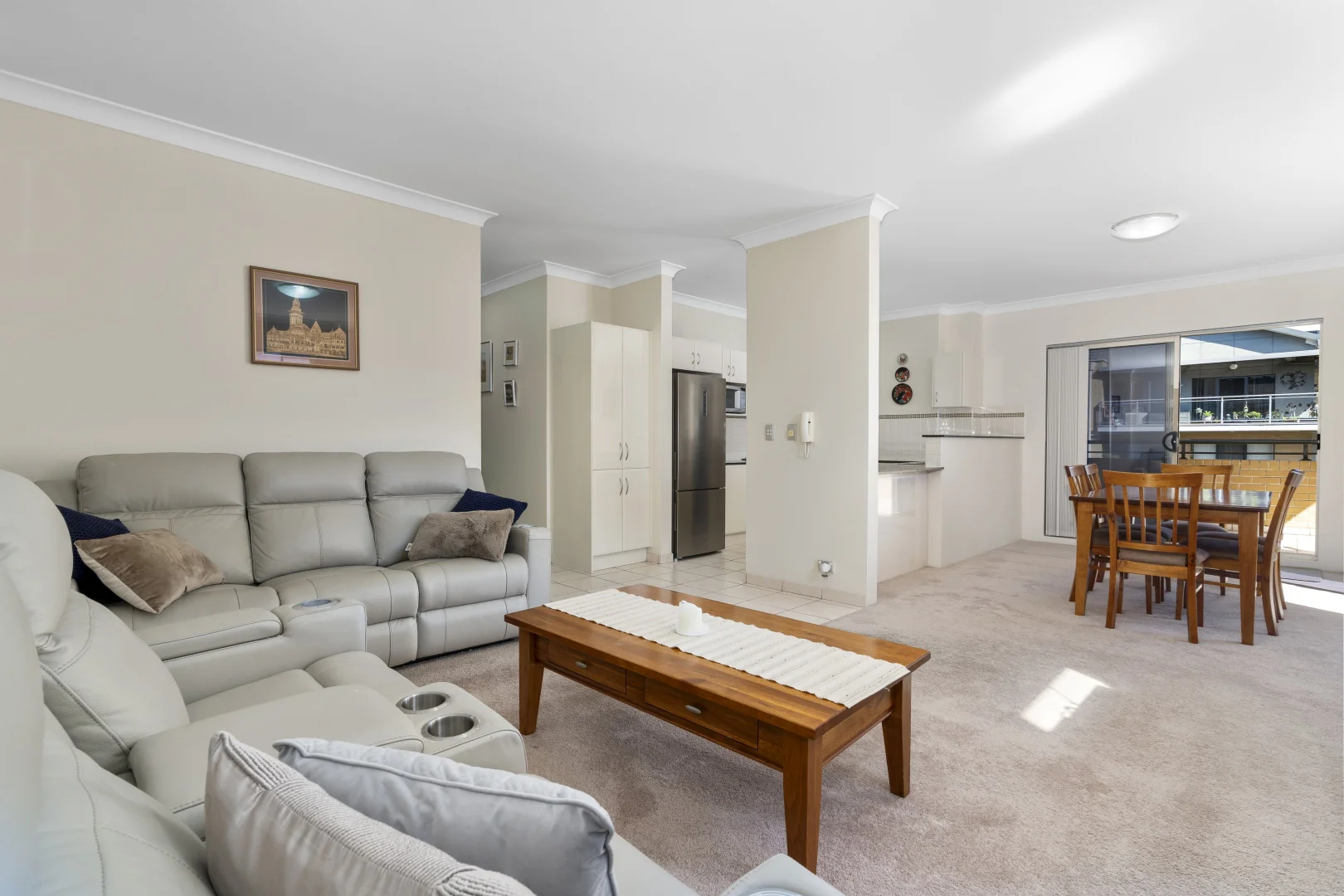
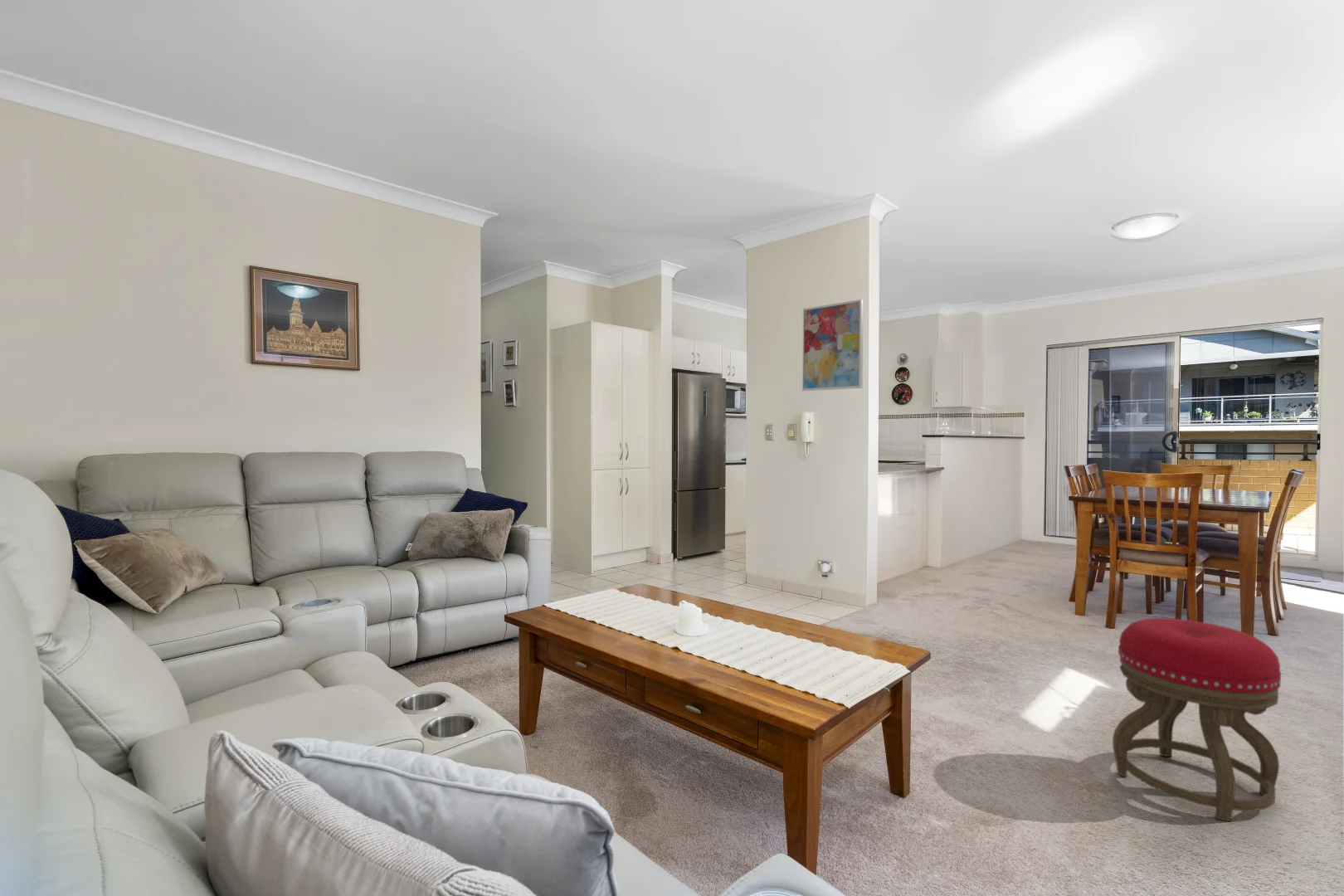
+ wall art (831, 347)
+ stool (1195, 703)
